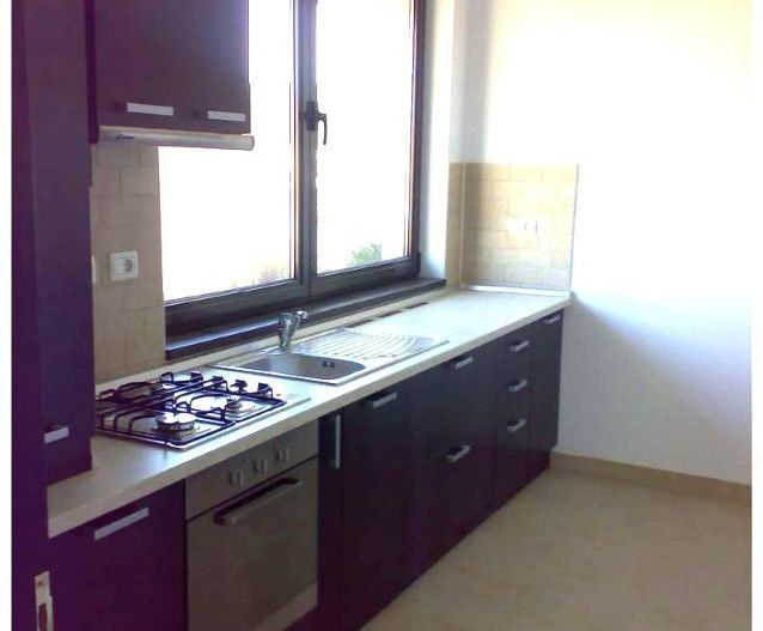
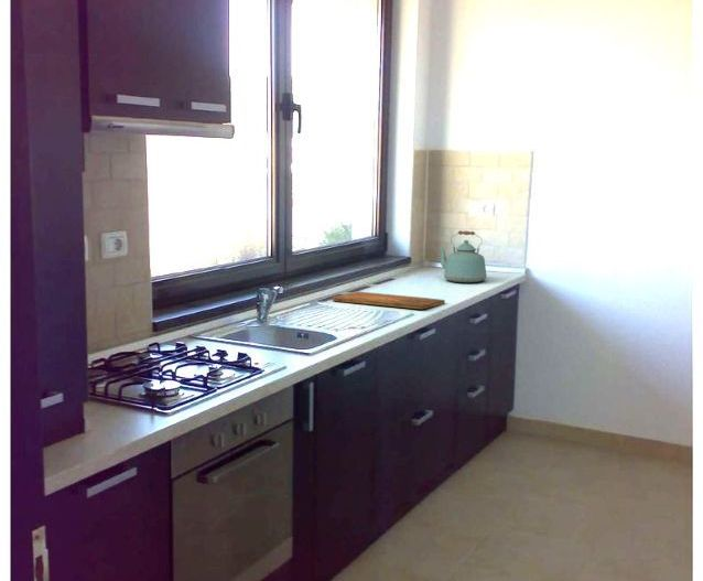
+ kettle (462, 255)
+ cutting board (388, 300)
